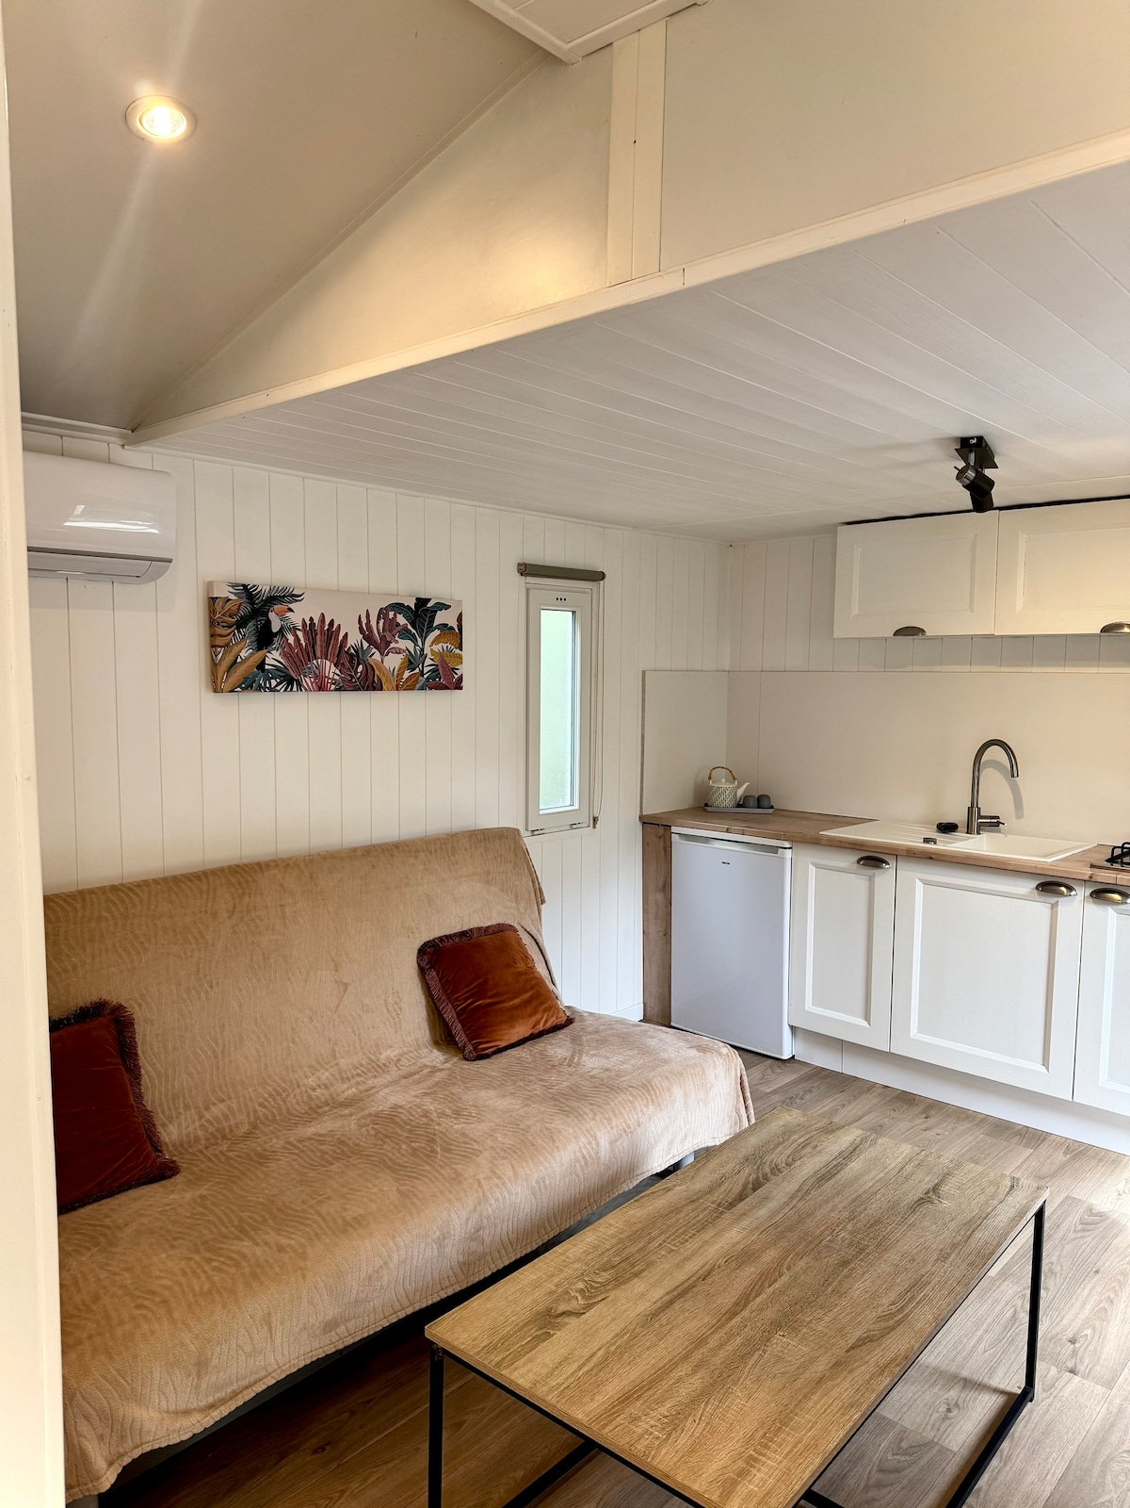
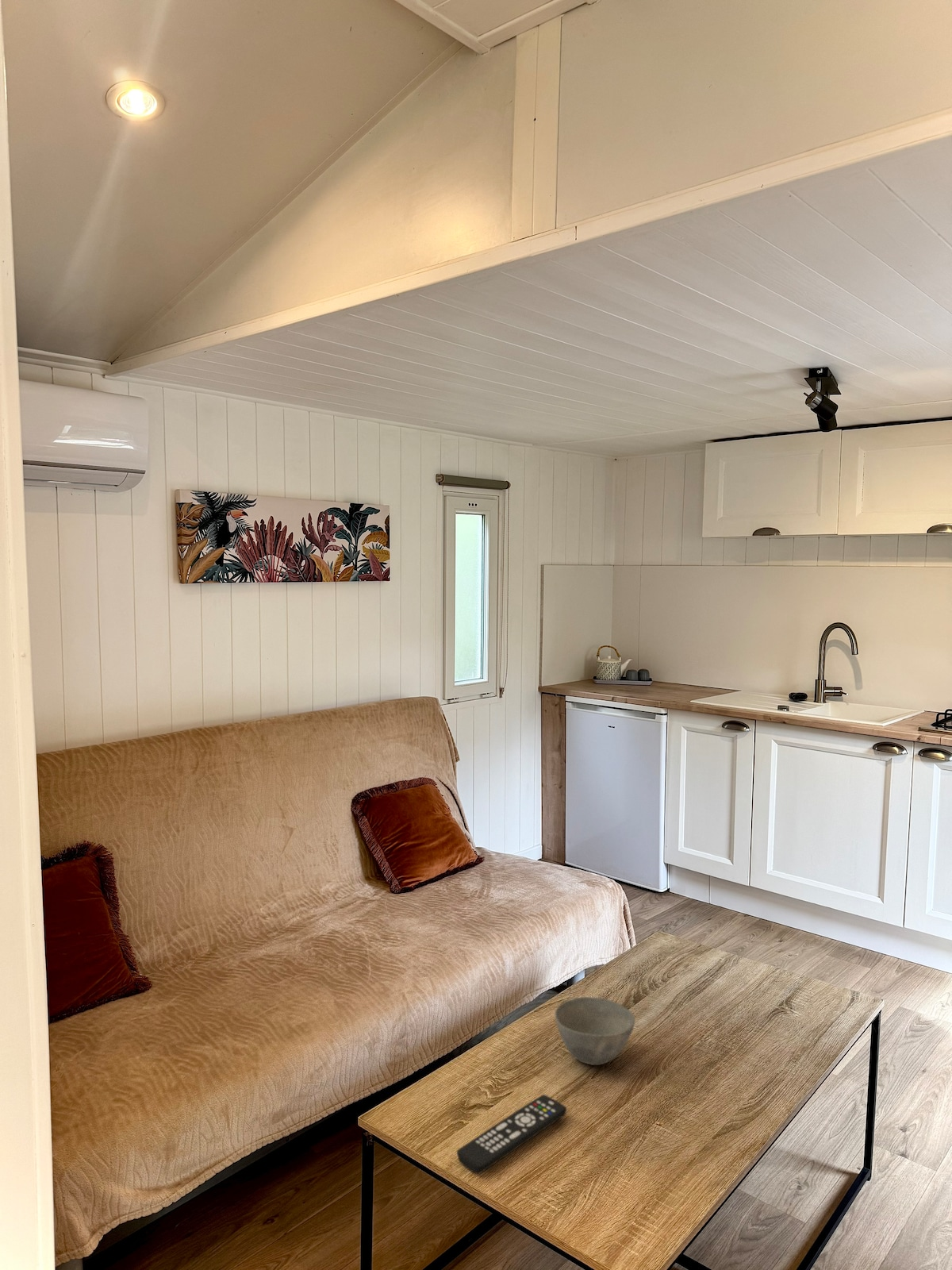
+ bowl (593, 1036)
+ remote control (513, 1133)
